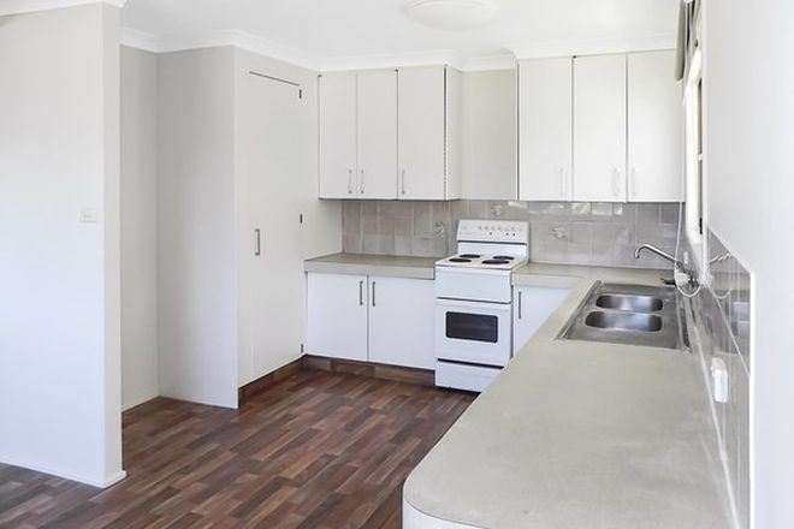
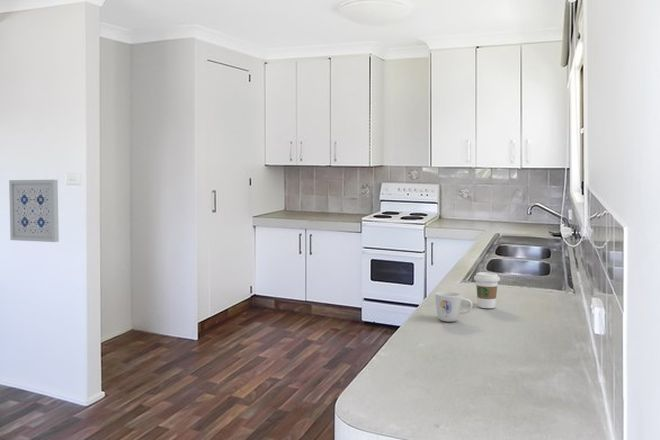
+ coffee cup (486, 290)
+ wall art (33, 210)
+ mug (453, 307)
